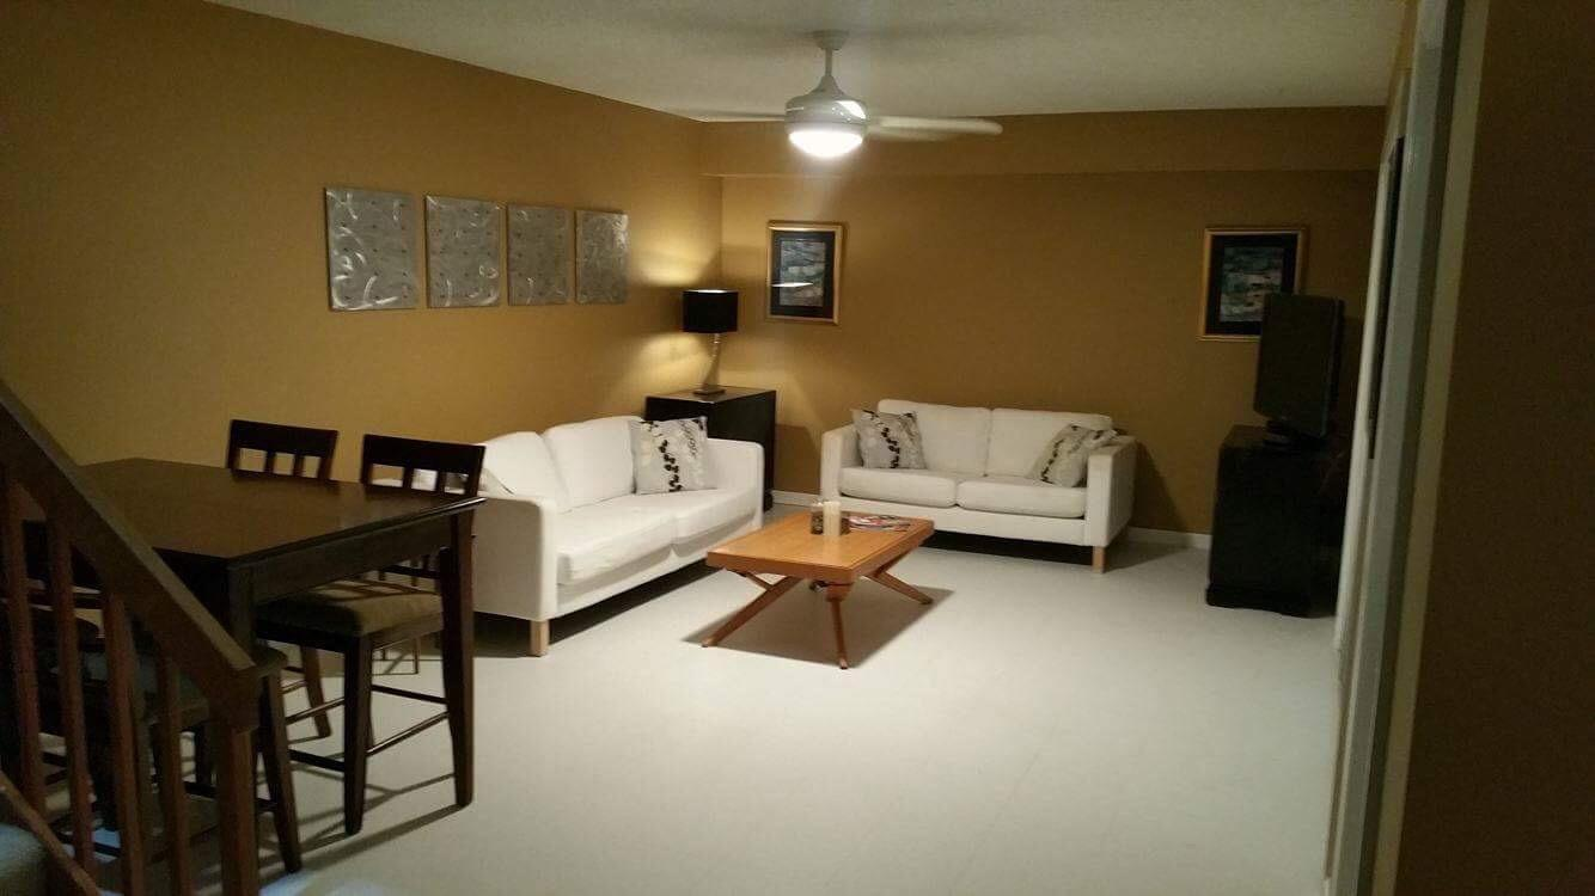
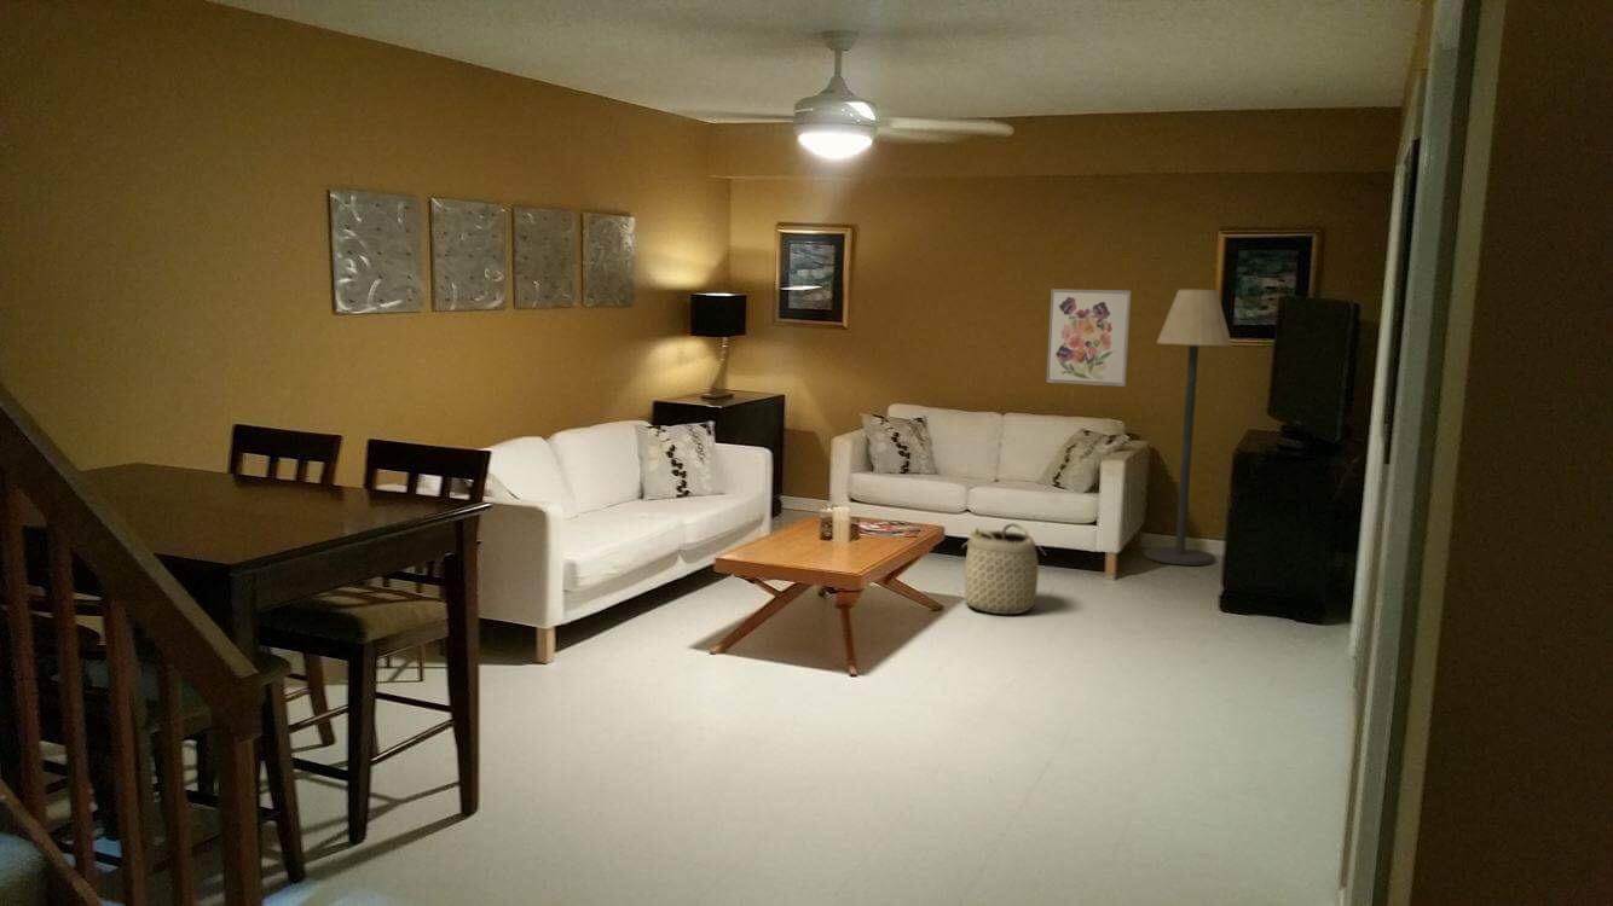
+ basket (1005, 567)
+ floor lamp (1187, 425)
+ wall art (1087, 337)
